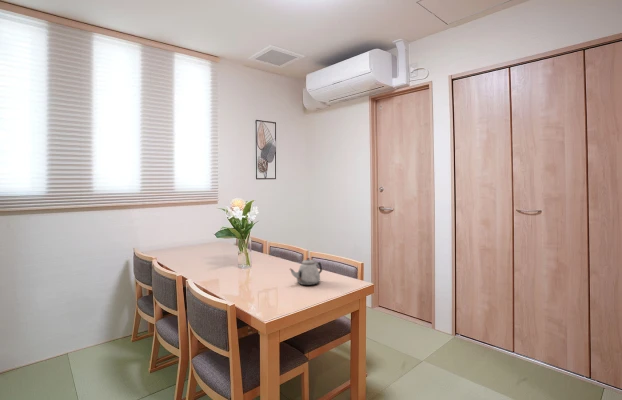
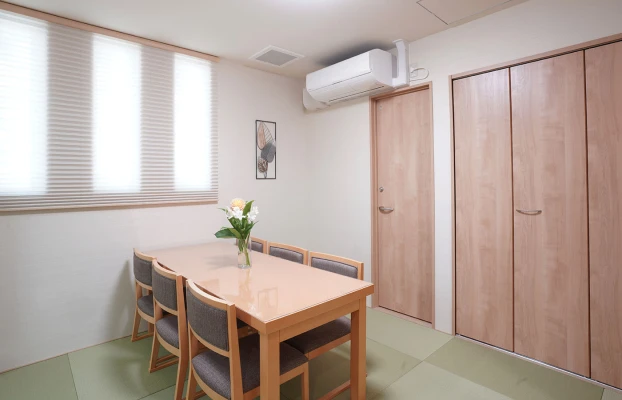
- teapot (306, 270)
